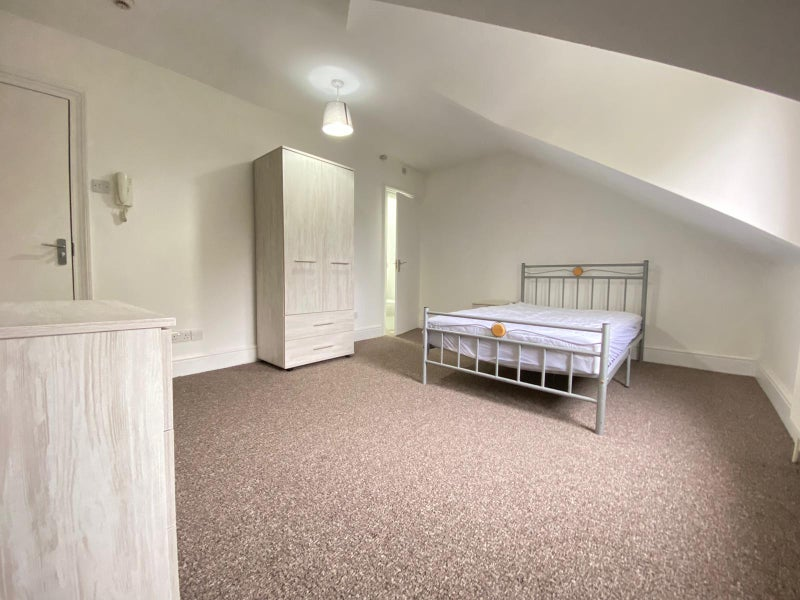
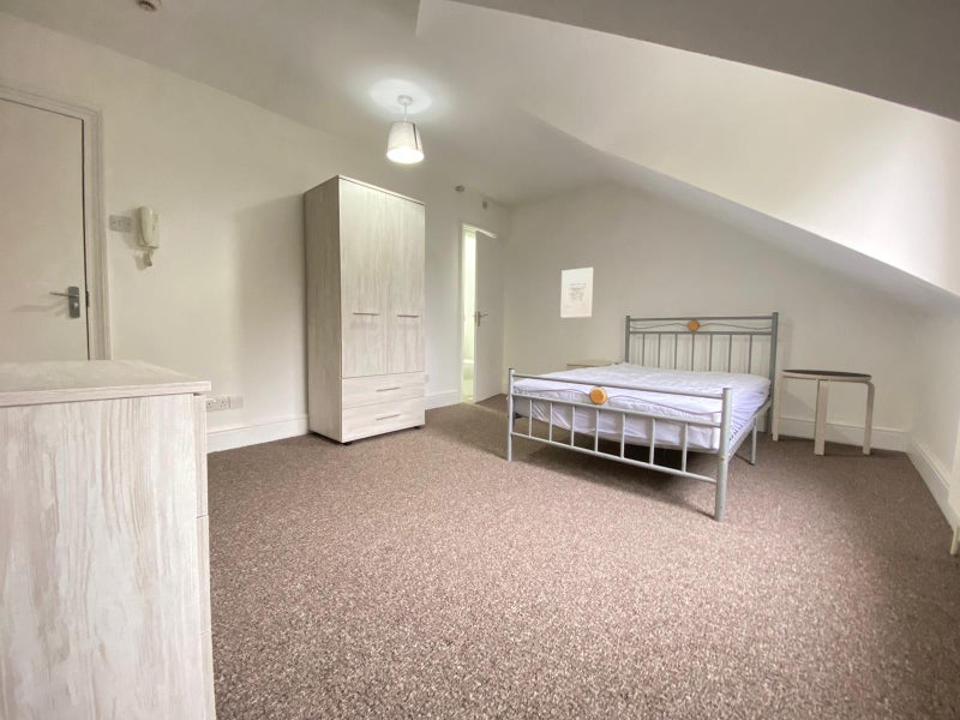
+ wall art (576, 293)
+ side table (821, 409)
